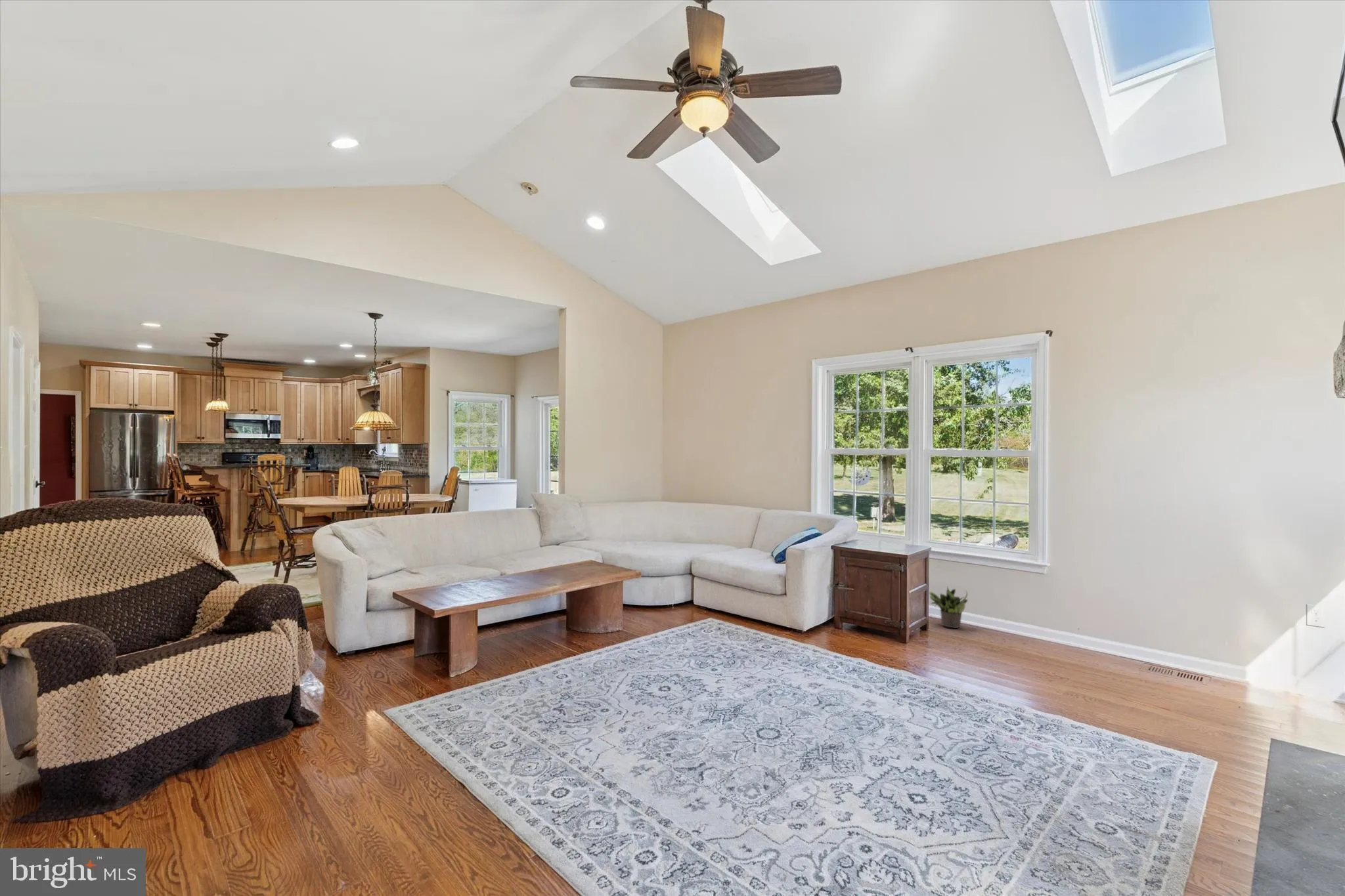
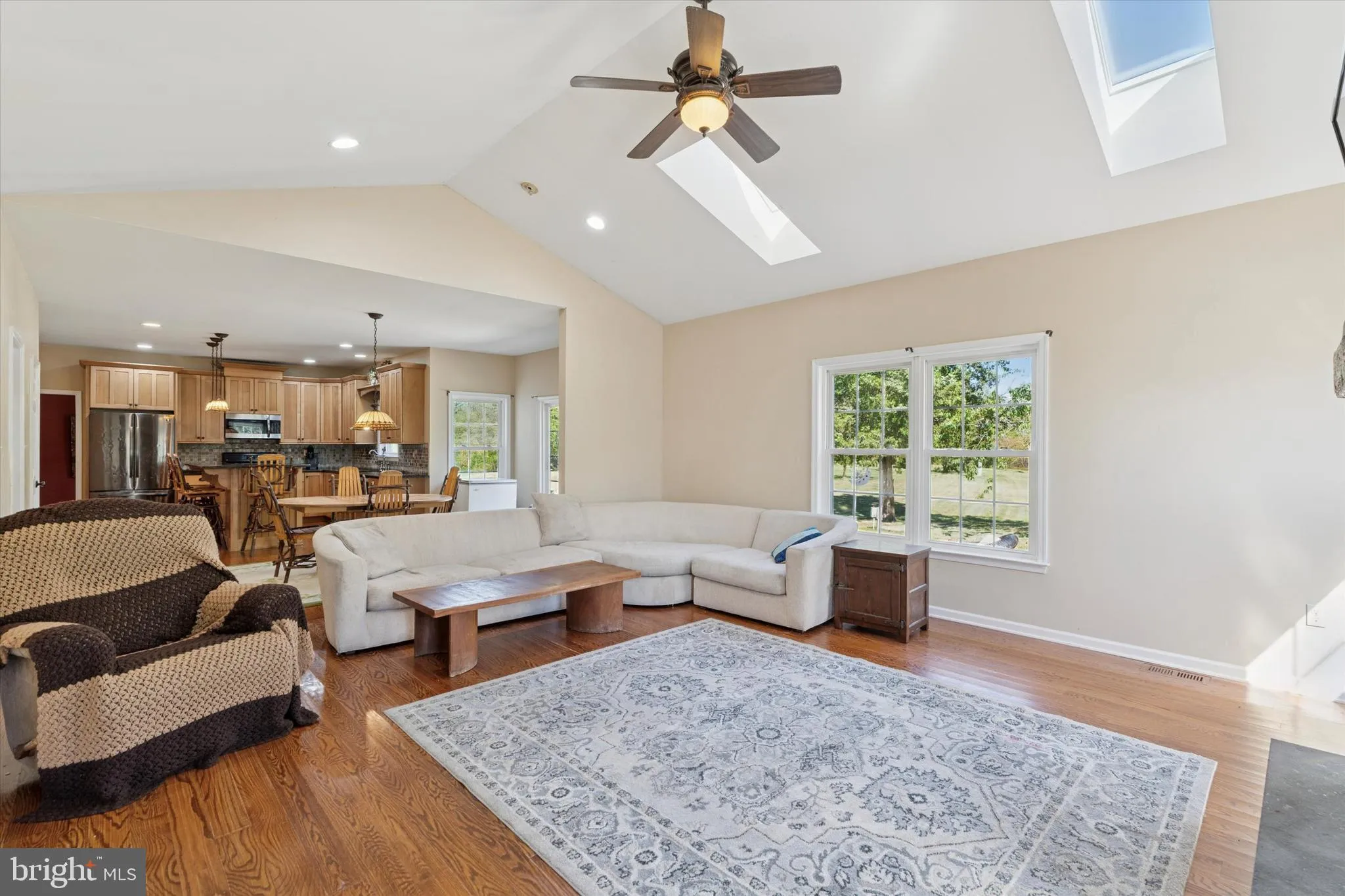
- potted plant (946, 605)
